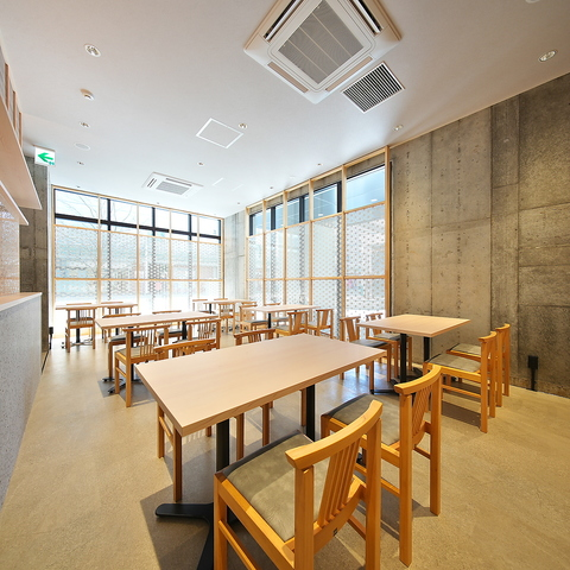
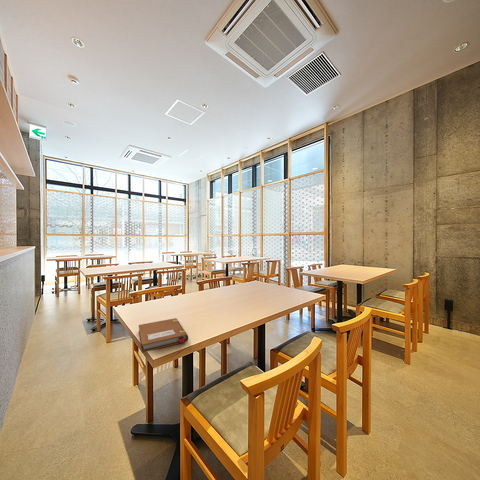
+ notebook (162, 333)
